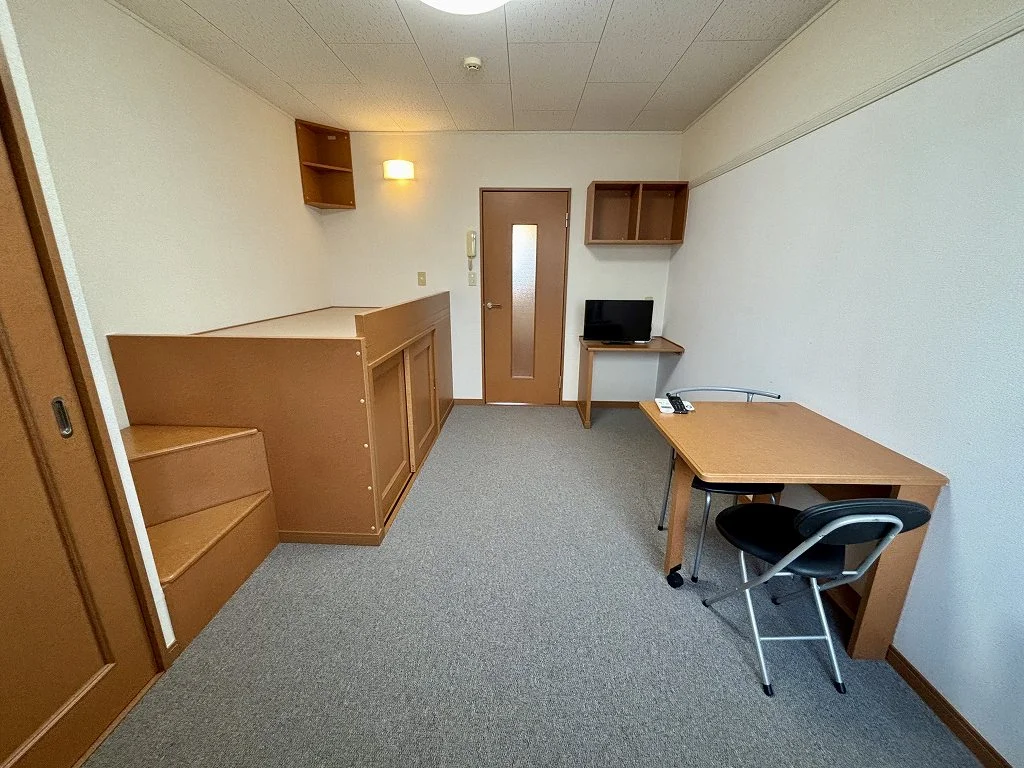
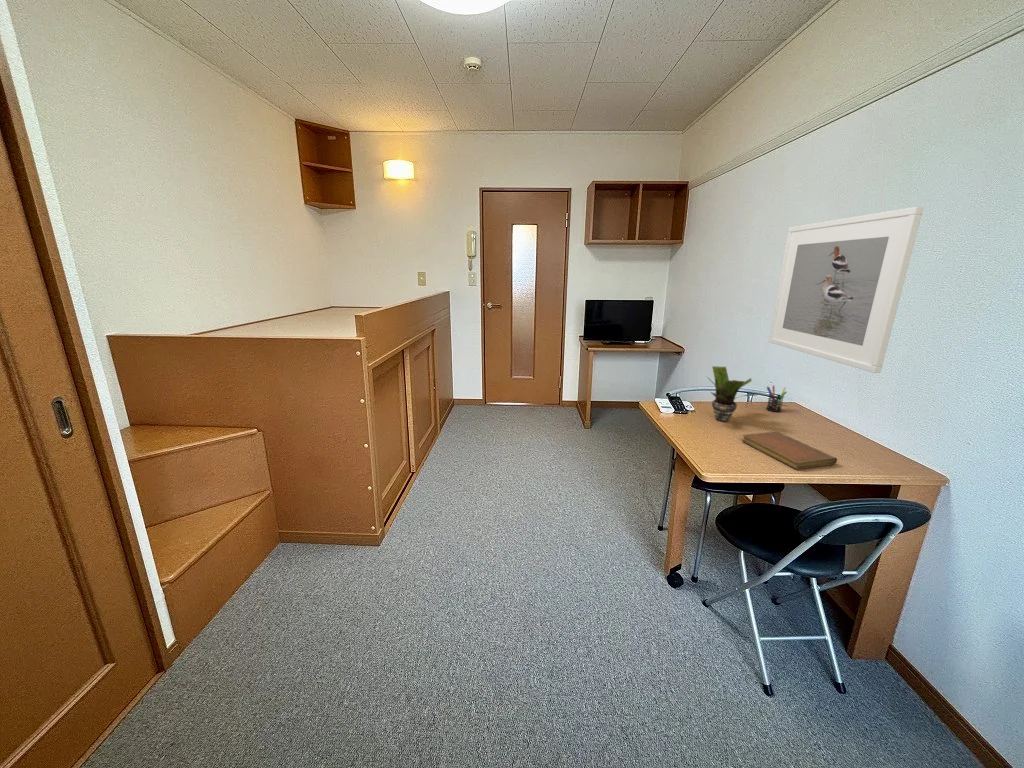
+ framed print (828, 289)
+ notebook (786, 448)
+ pen holder (776, 397)
+ potted plant (724, 396)
